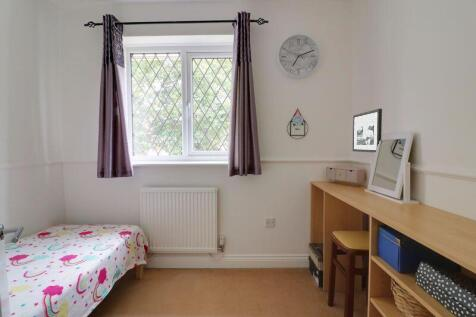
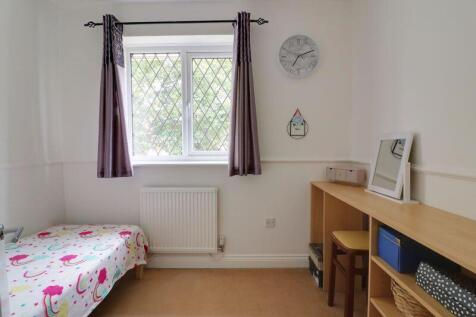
- picture frame (365, 132)
